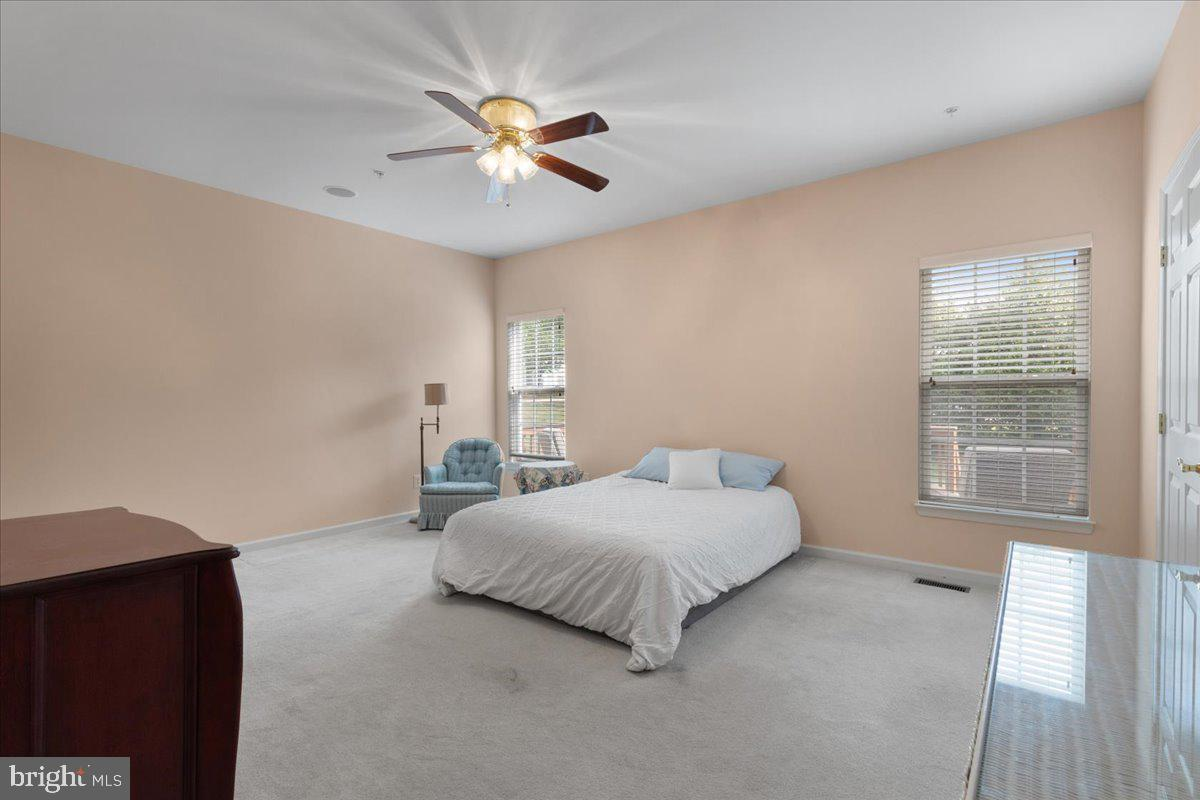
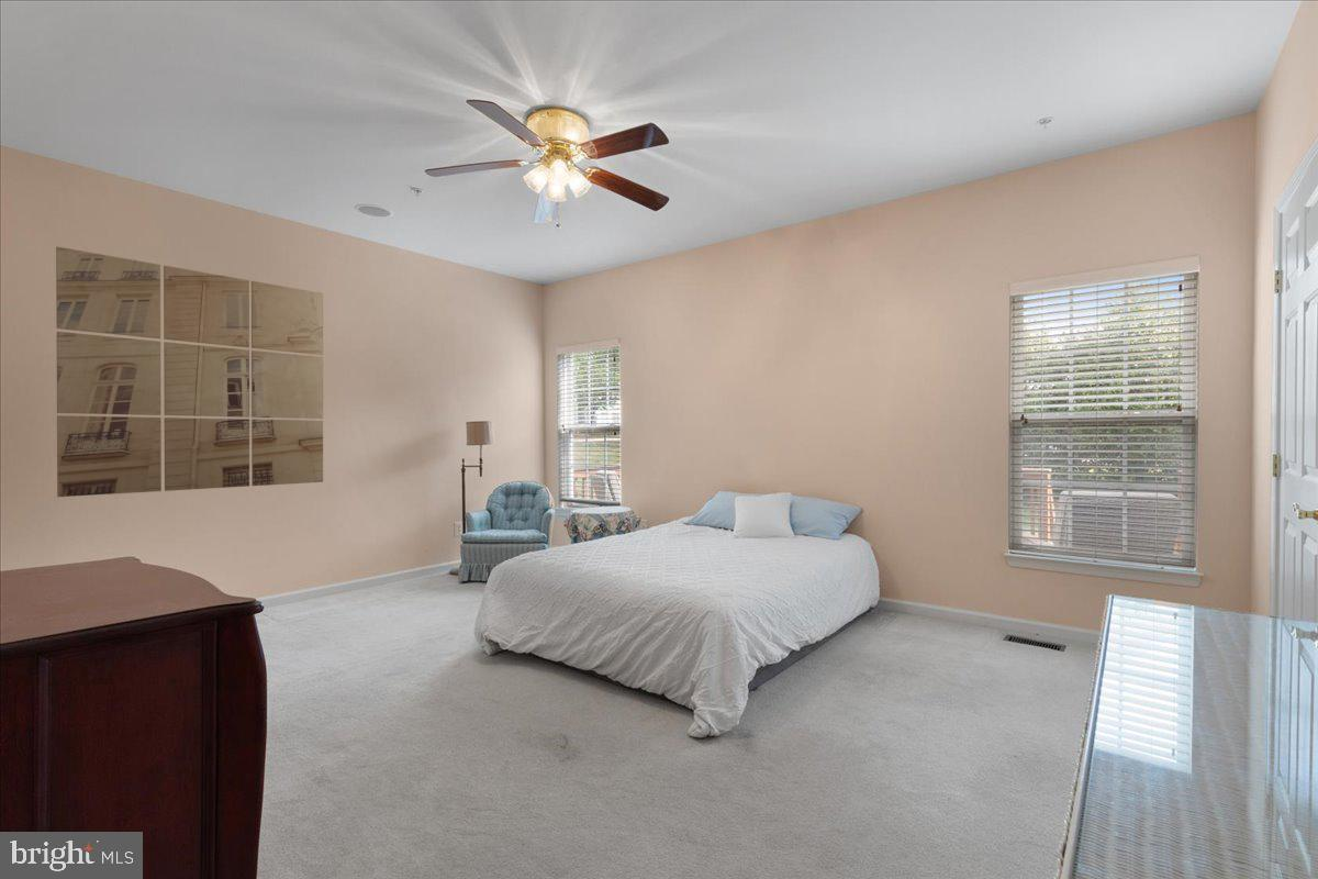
+ wall art (208, 380)
